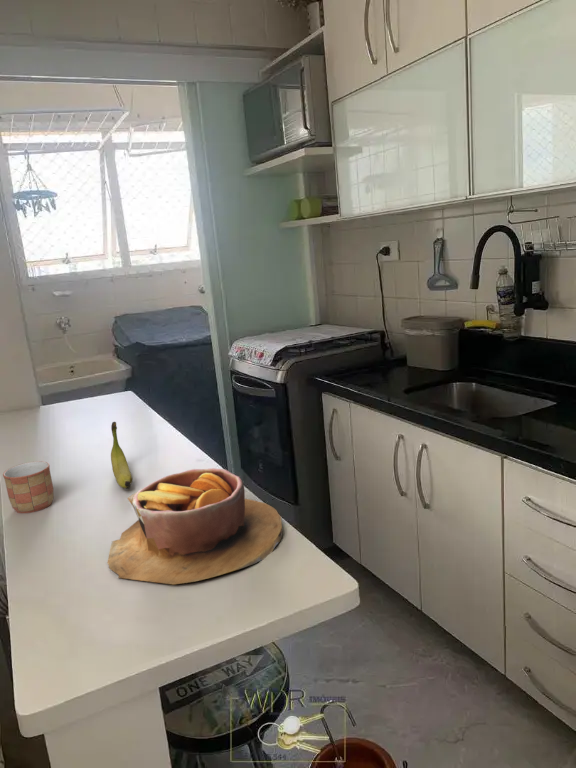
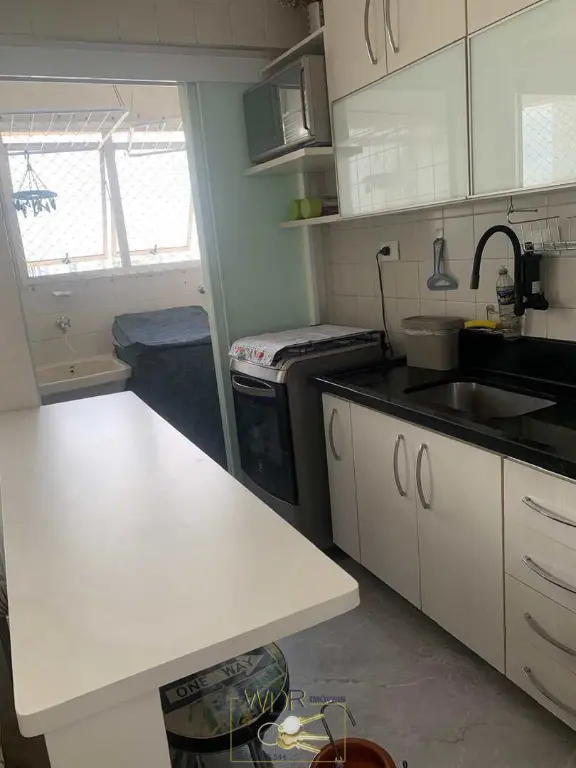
- banana (119, 455)
- bowl (193, 511)
- mug (30, 485)
